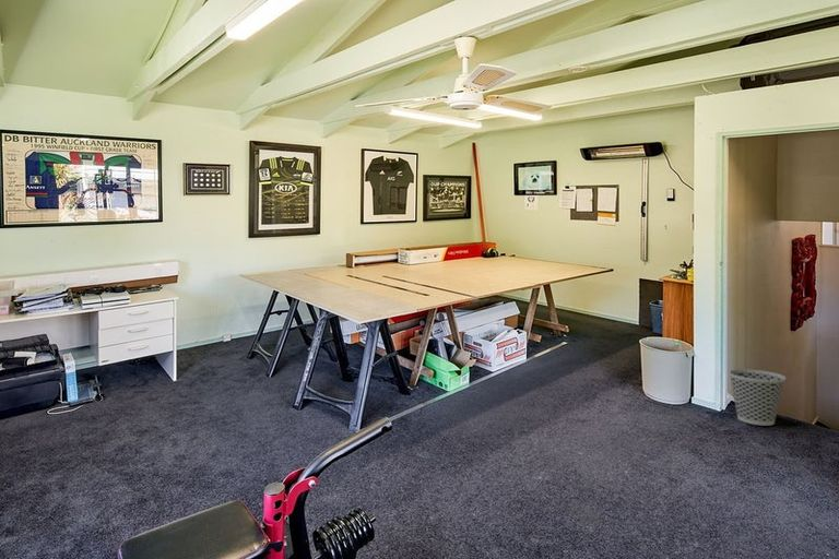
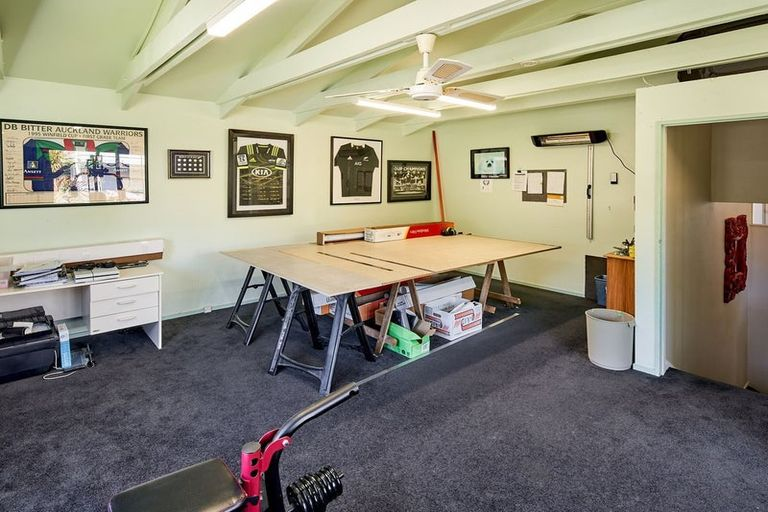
- wastebasket (756, 397)
